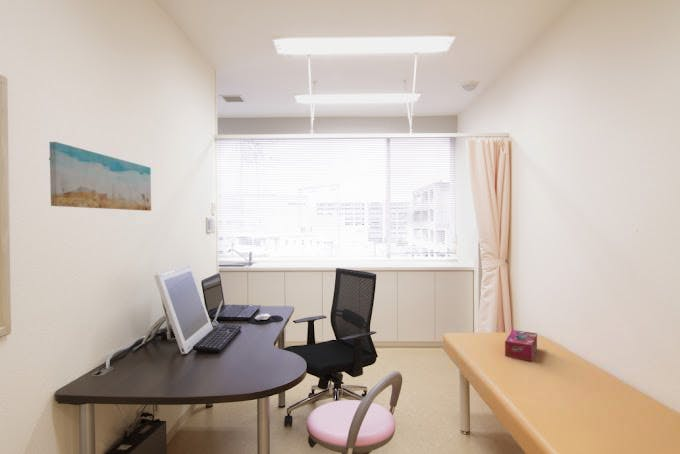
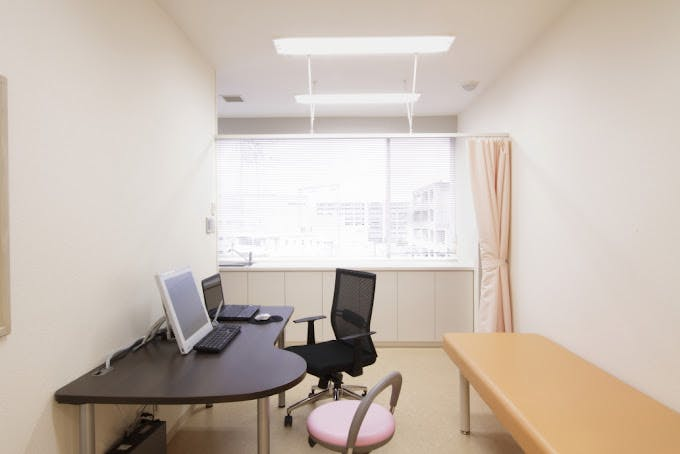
- tissue box (521, 344)
- wall art (108, 183)
